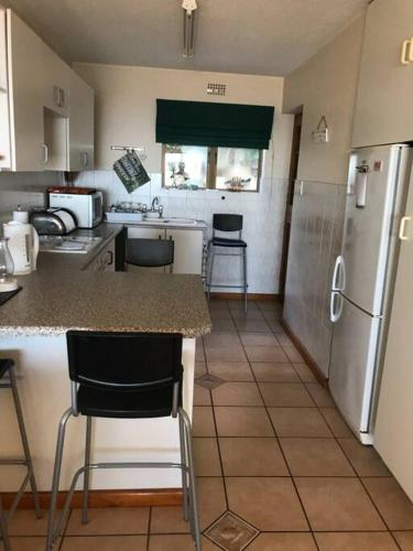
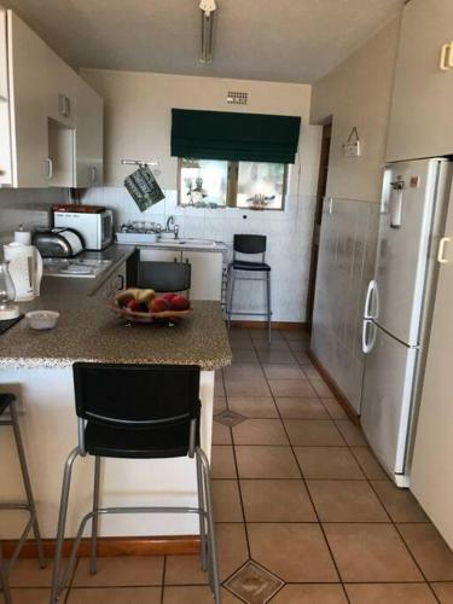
+ fruit basket (150, 304)
+ legume (42, 319)
